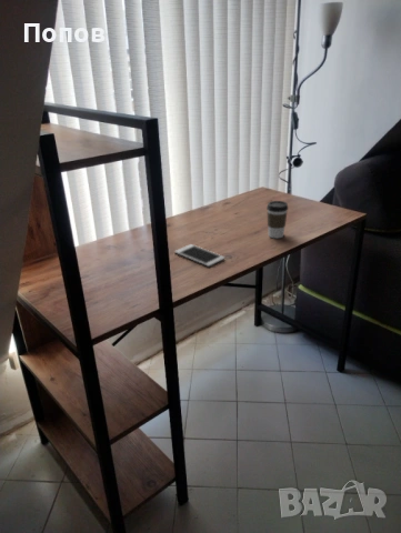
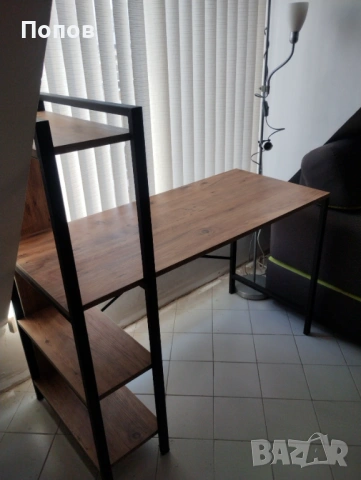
- cell phone (199, 254)
- coffee cup (277, 219)
